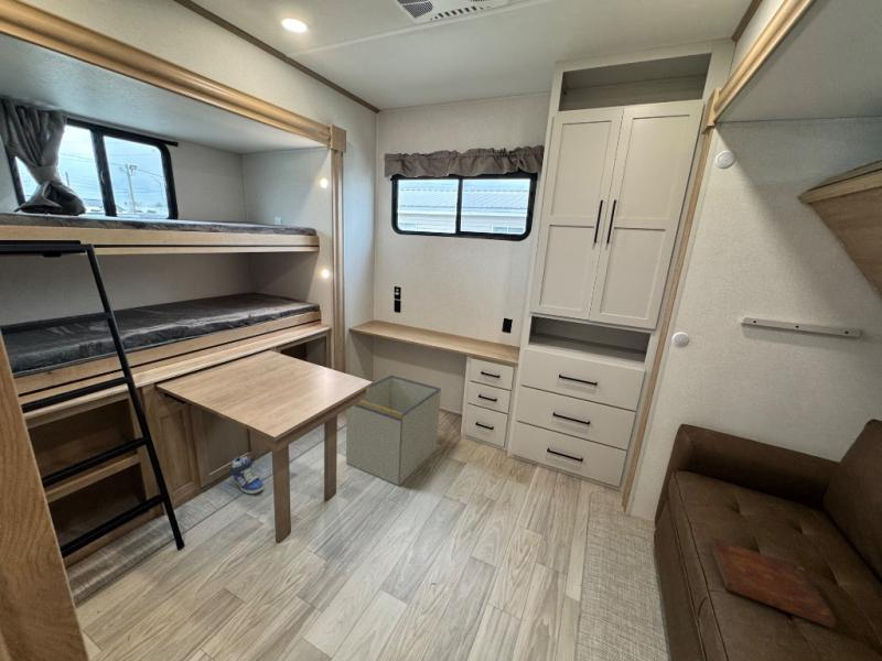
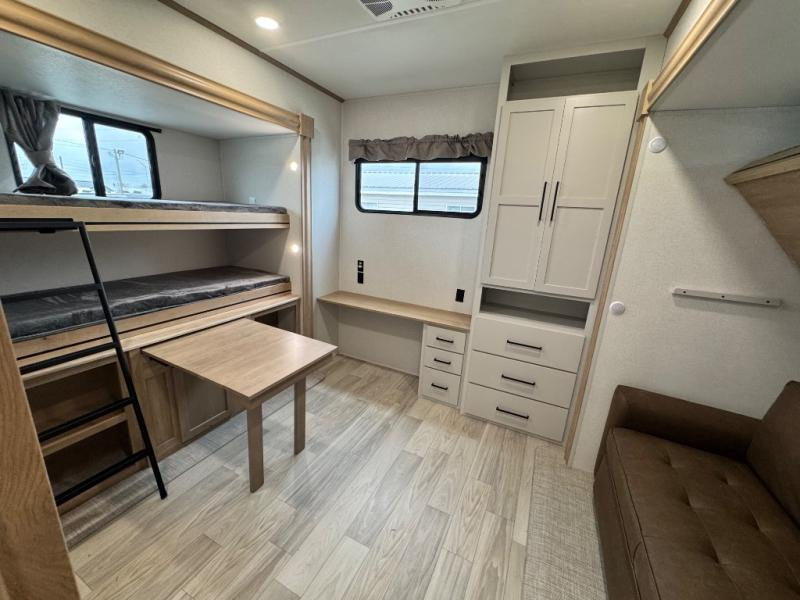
- storage bin (394, 424)
- bible (765, 578)
- sneaker (246, 472)
